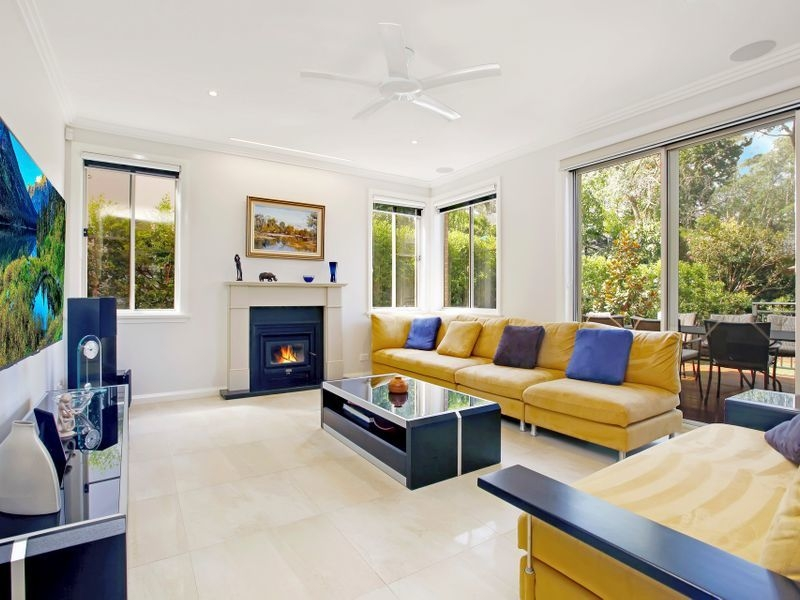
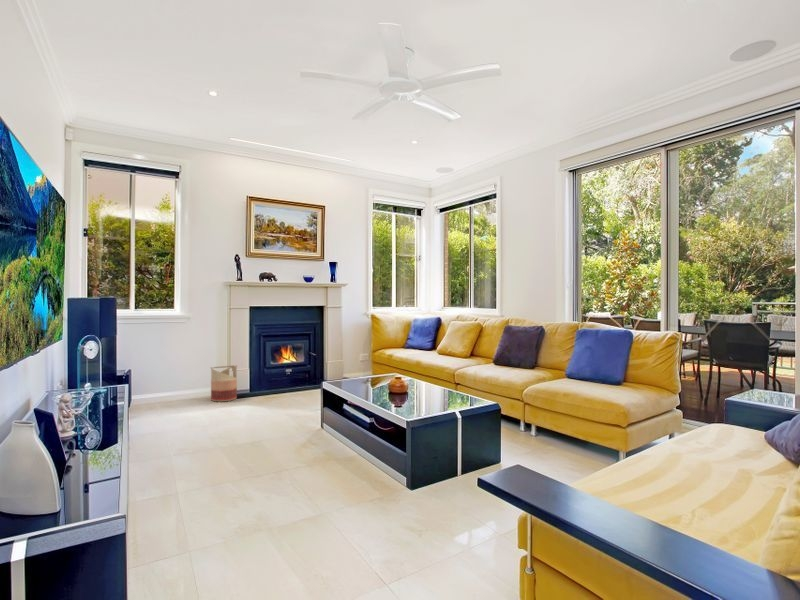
+ basket (224, 382)
